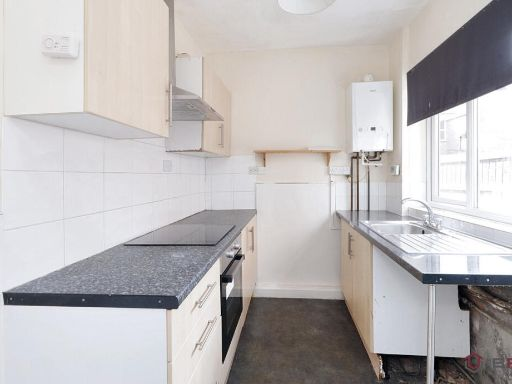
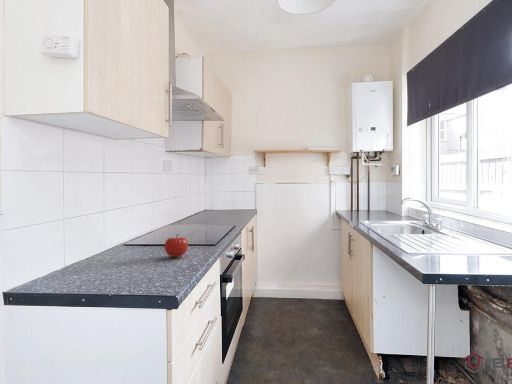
+ fruit (176, 245)
